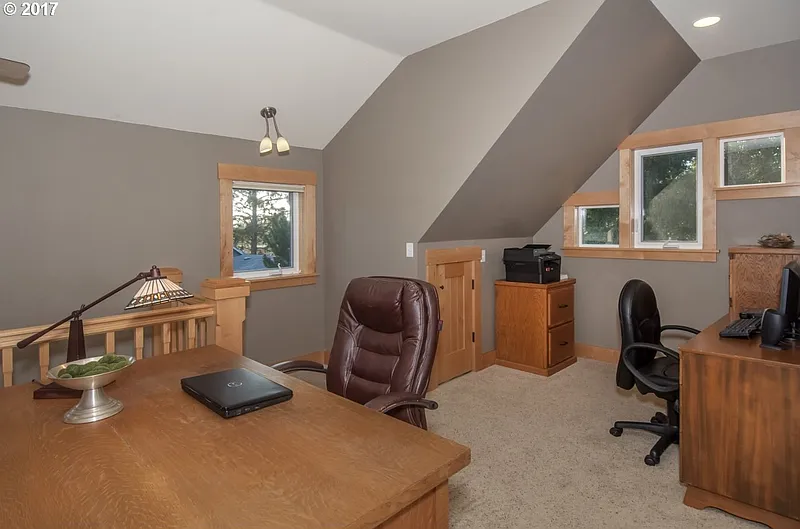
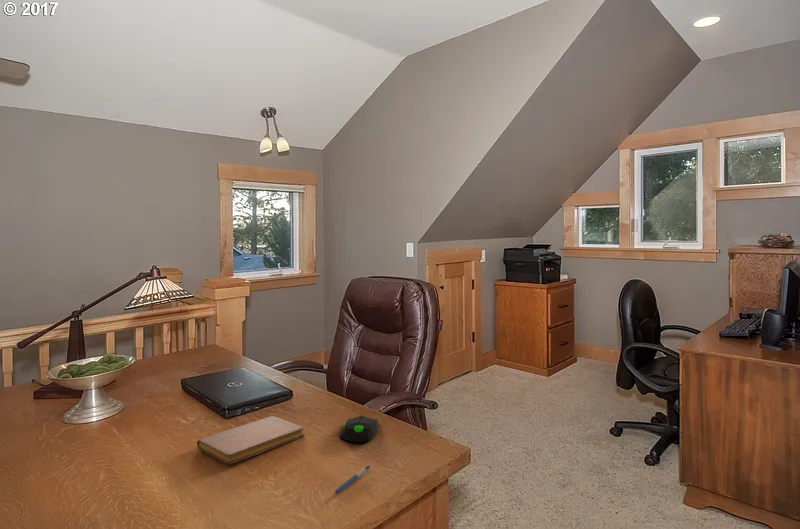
+ computer mouse (358, 424)
+ pen (352, 478)
+ notebook (252, 437)
